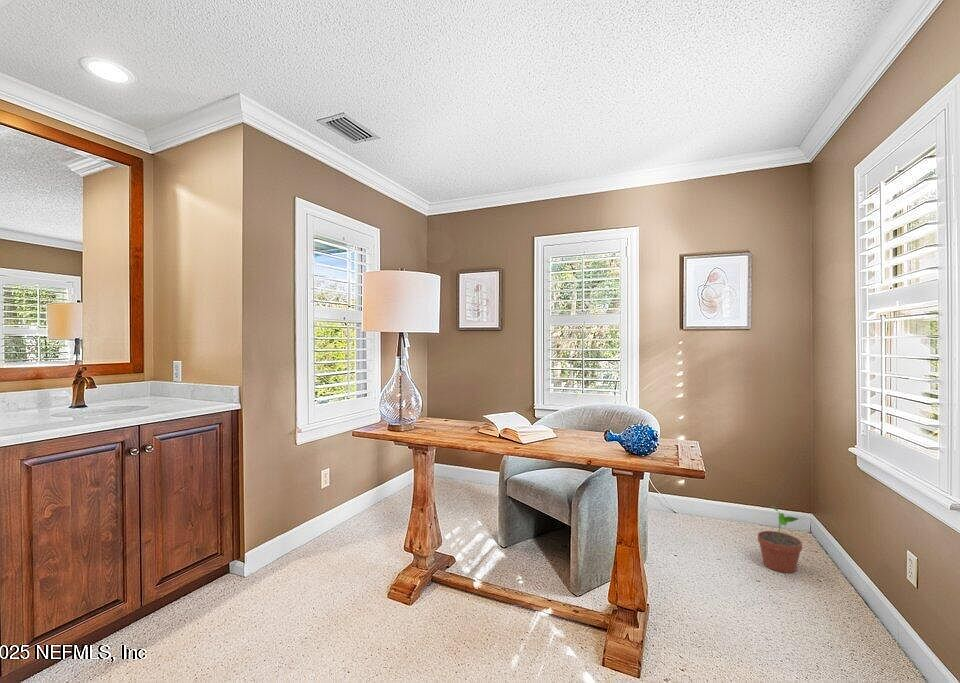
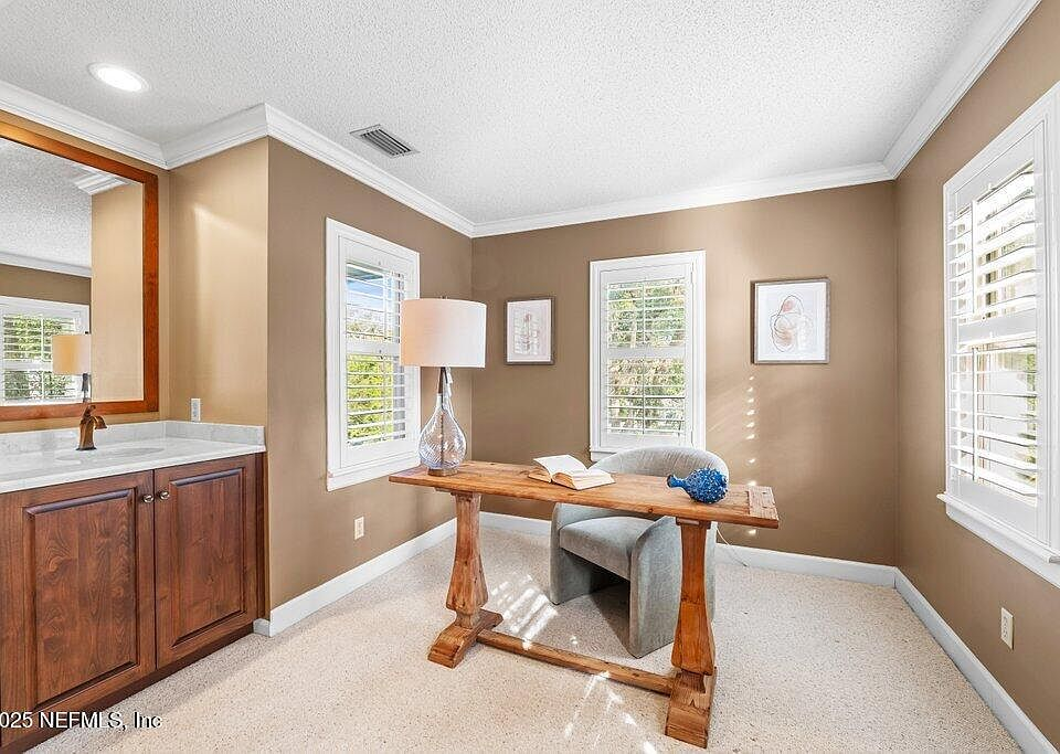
- potted plant (779, 534)
